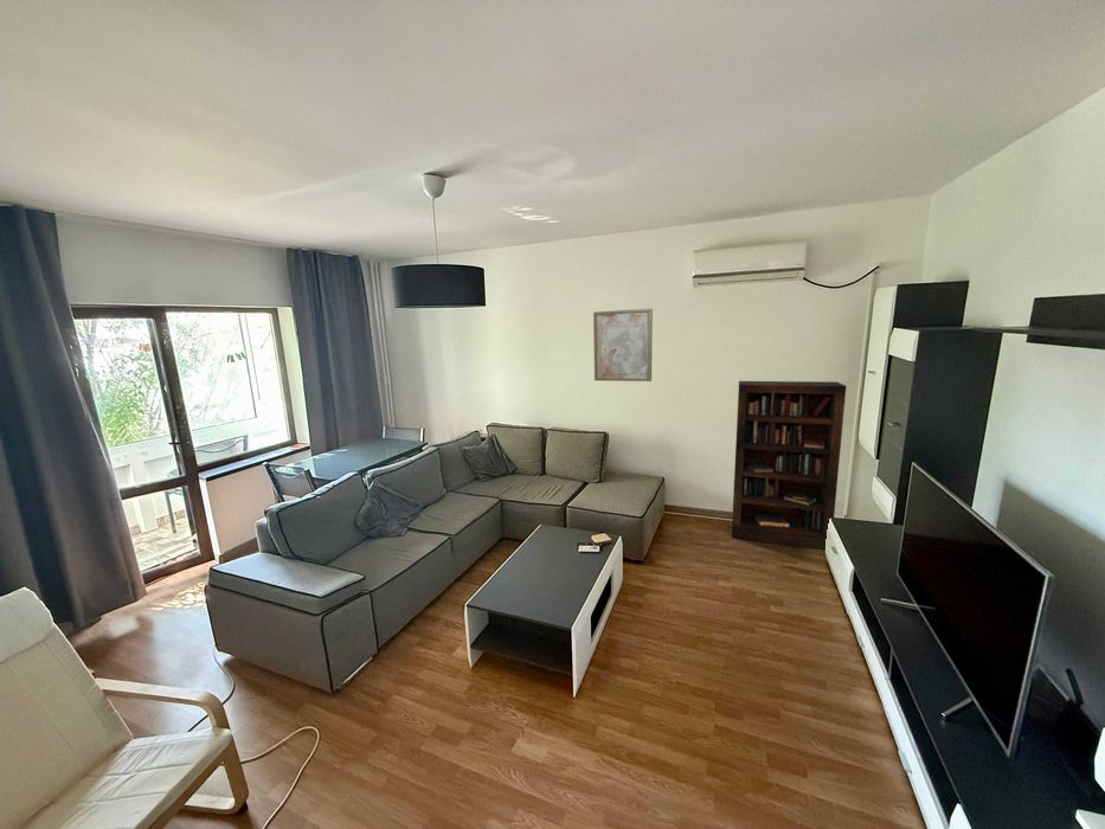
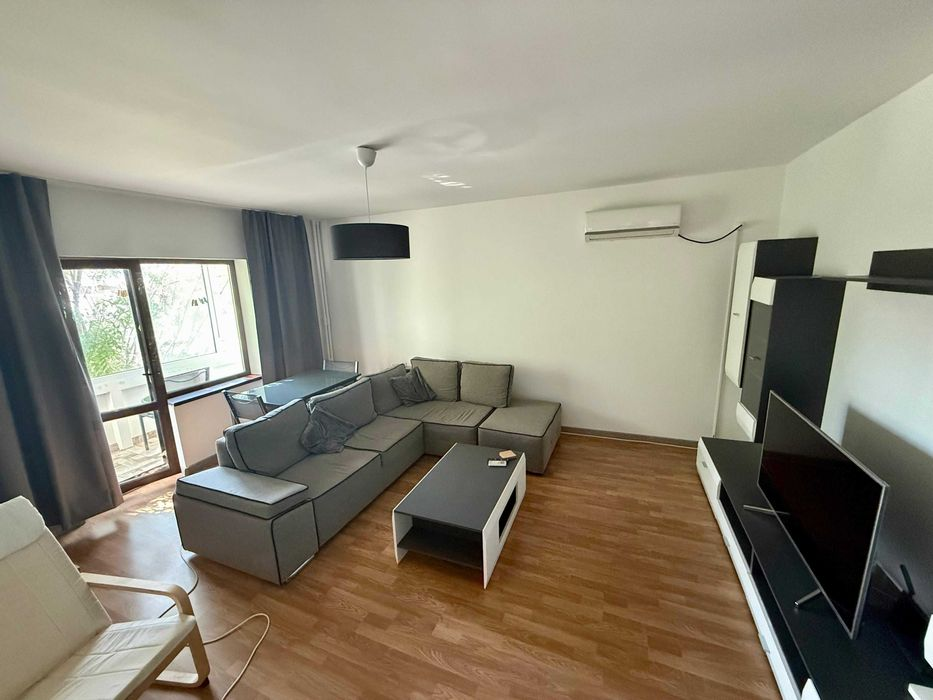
- wall art (622, 346)
- bookcase (782, 462)
